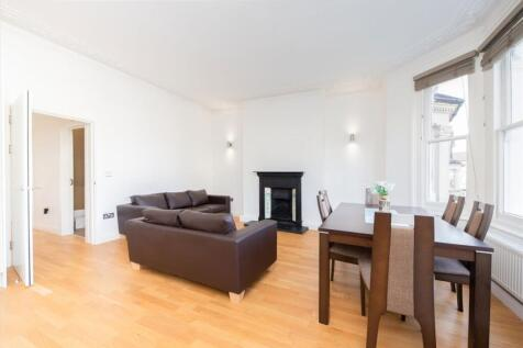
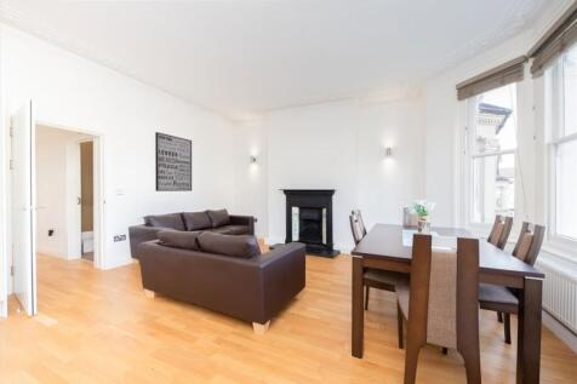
+ wall art (175, 164)
